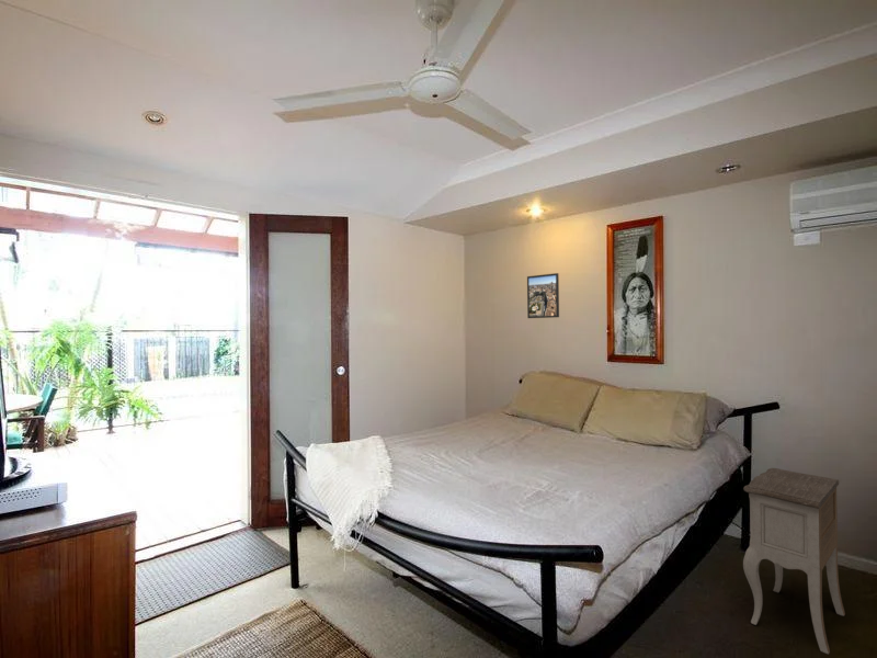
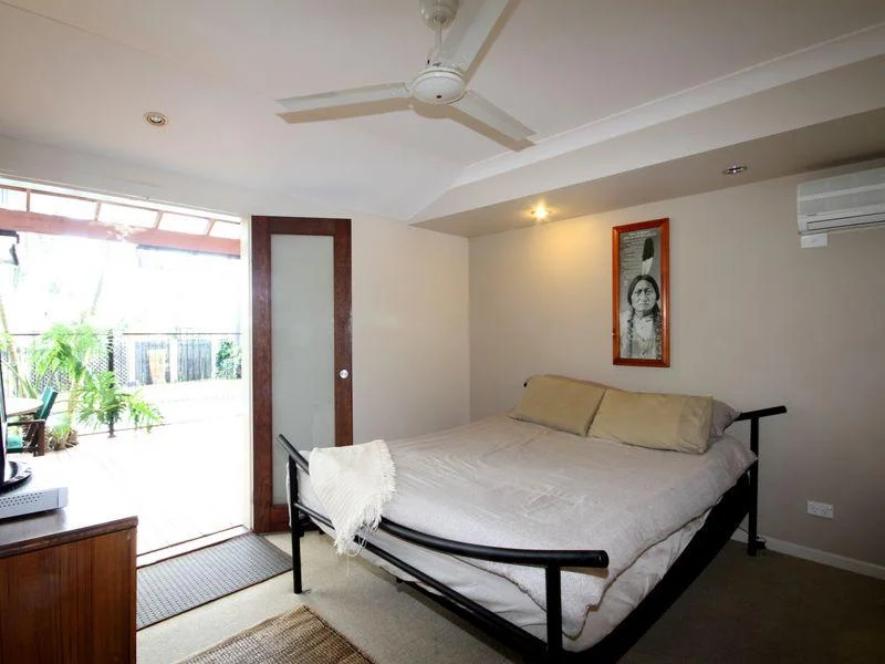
- nightstand (793, 549)
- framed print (543, 296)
